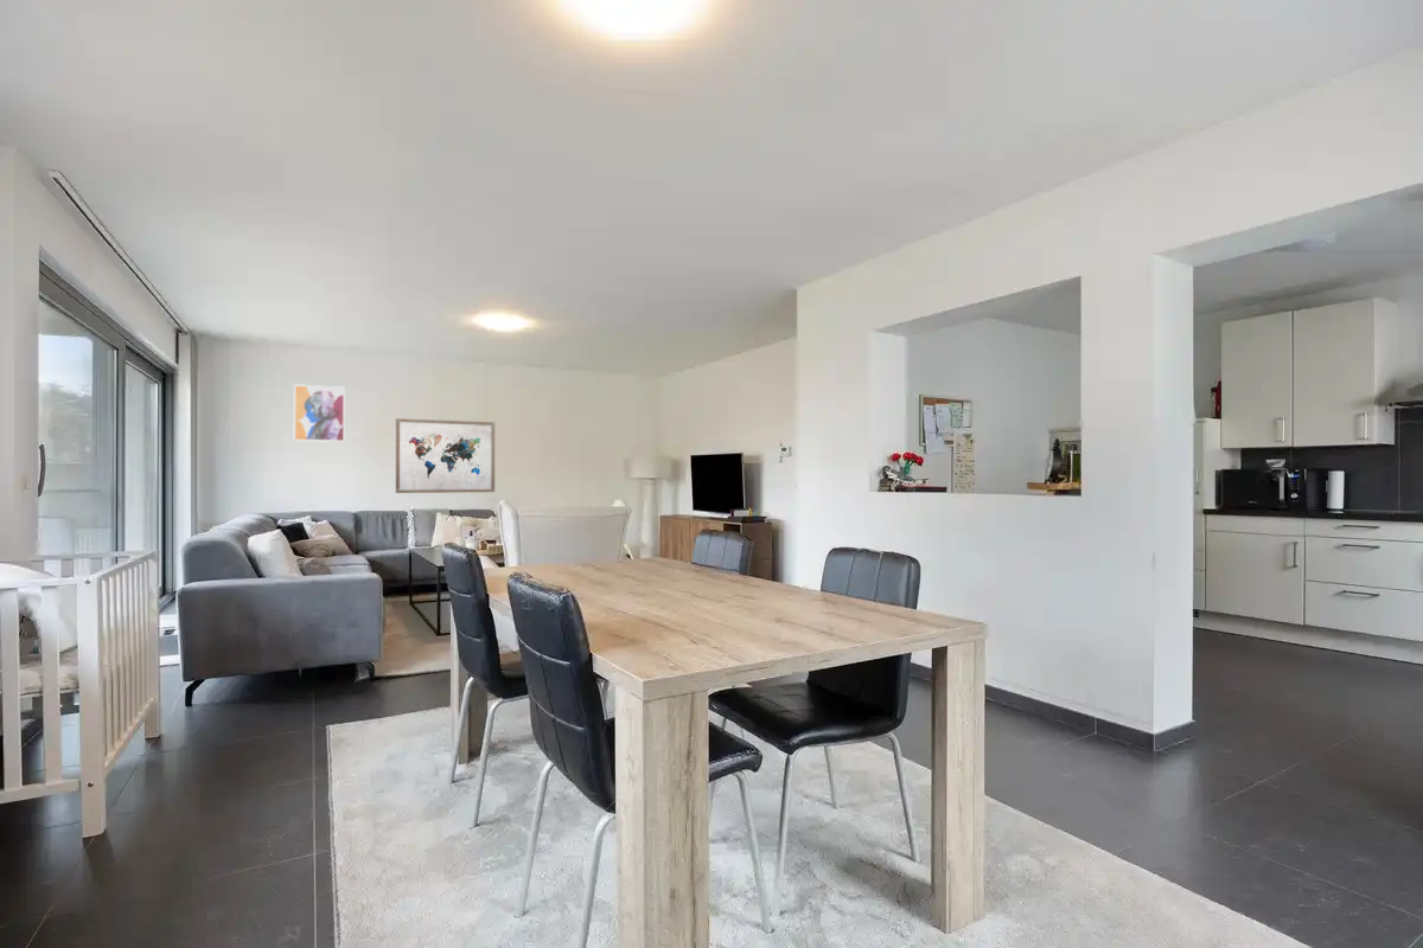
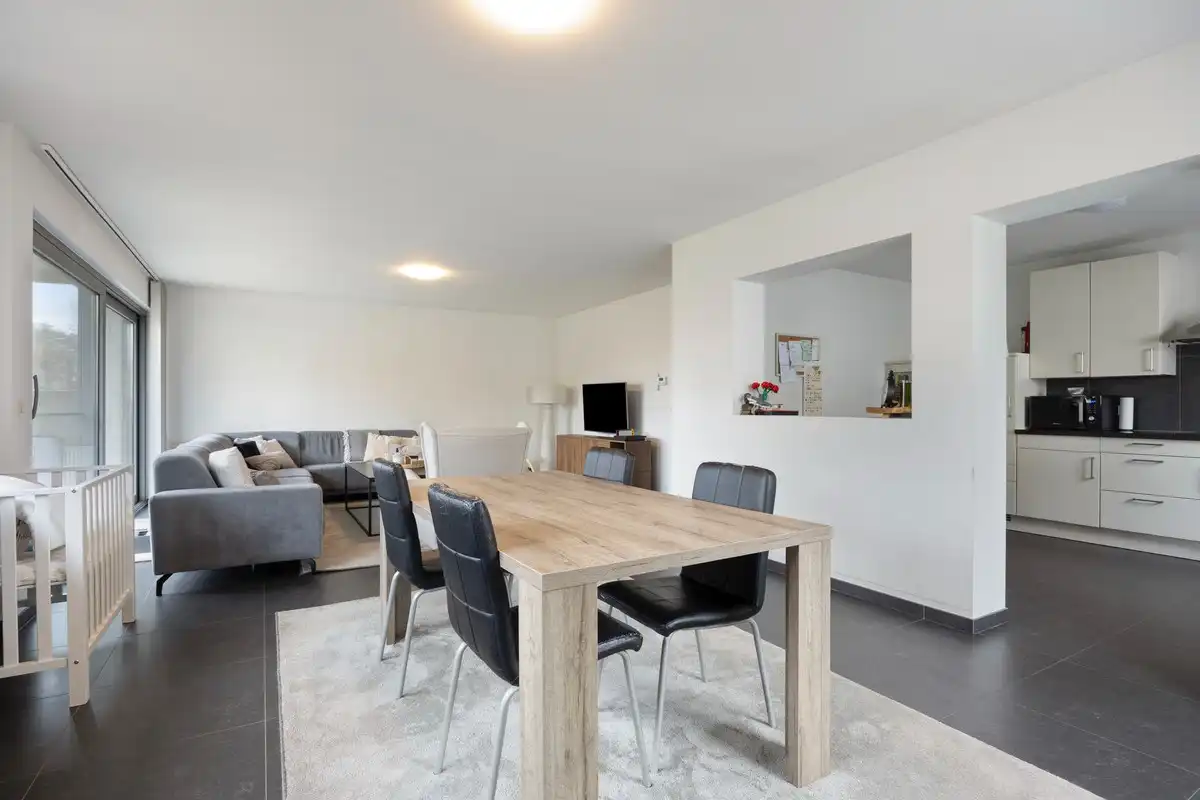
- wall art (446, 456)
- wall art (319, 414)
